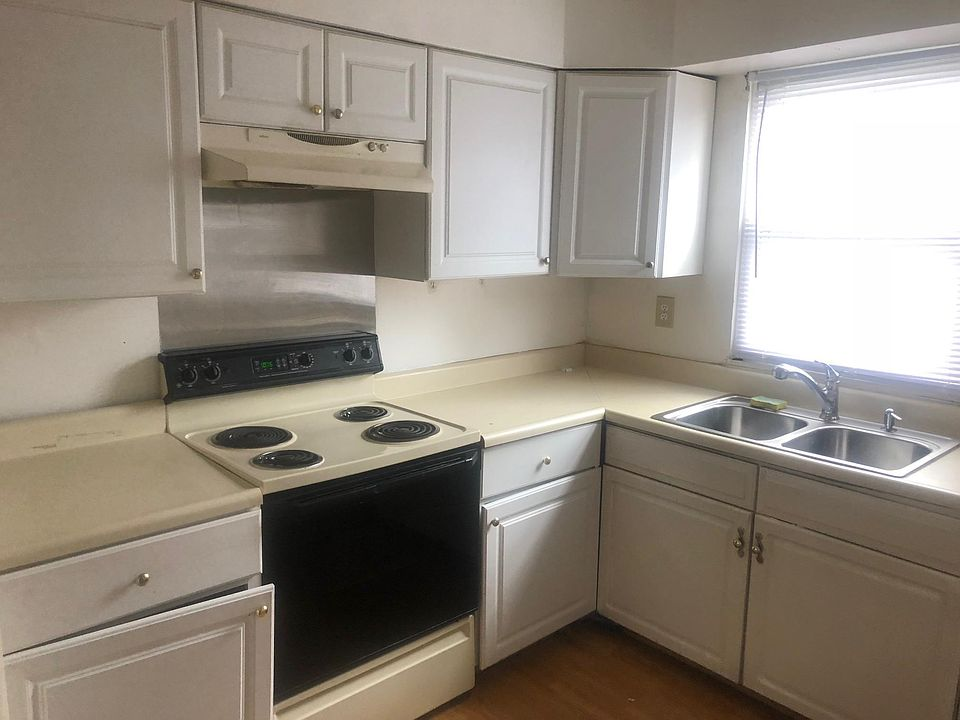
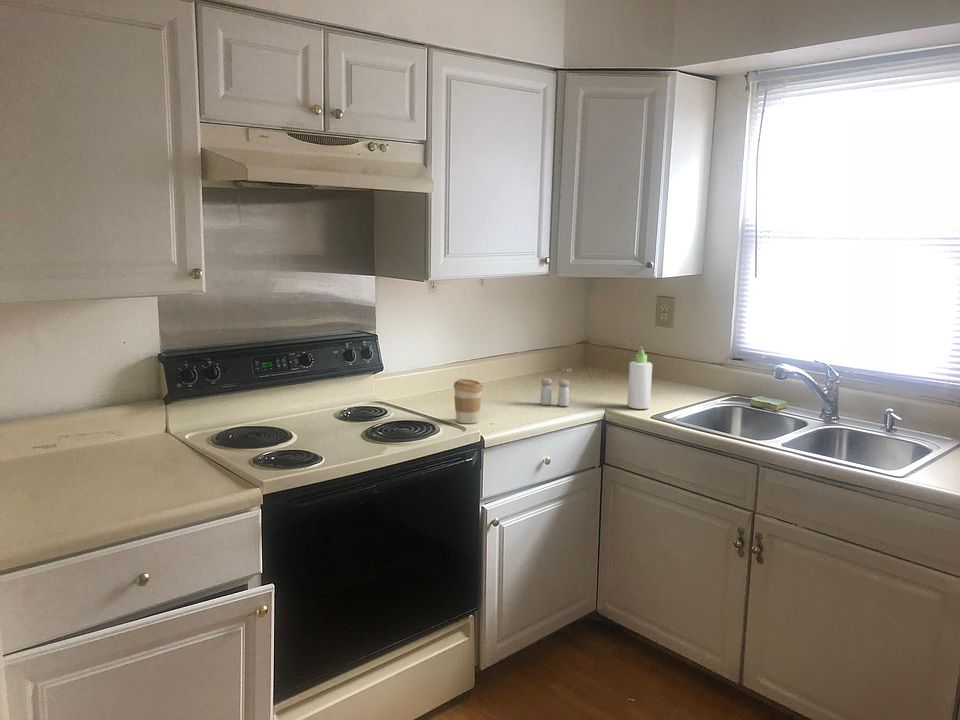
+ bottle (640, 376)
+ coffee cup (468, 400)
+ salt and pepper shaker (558, 394)
